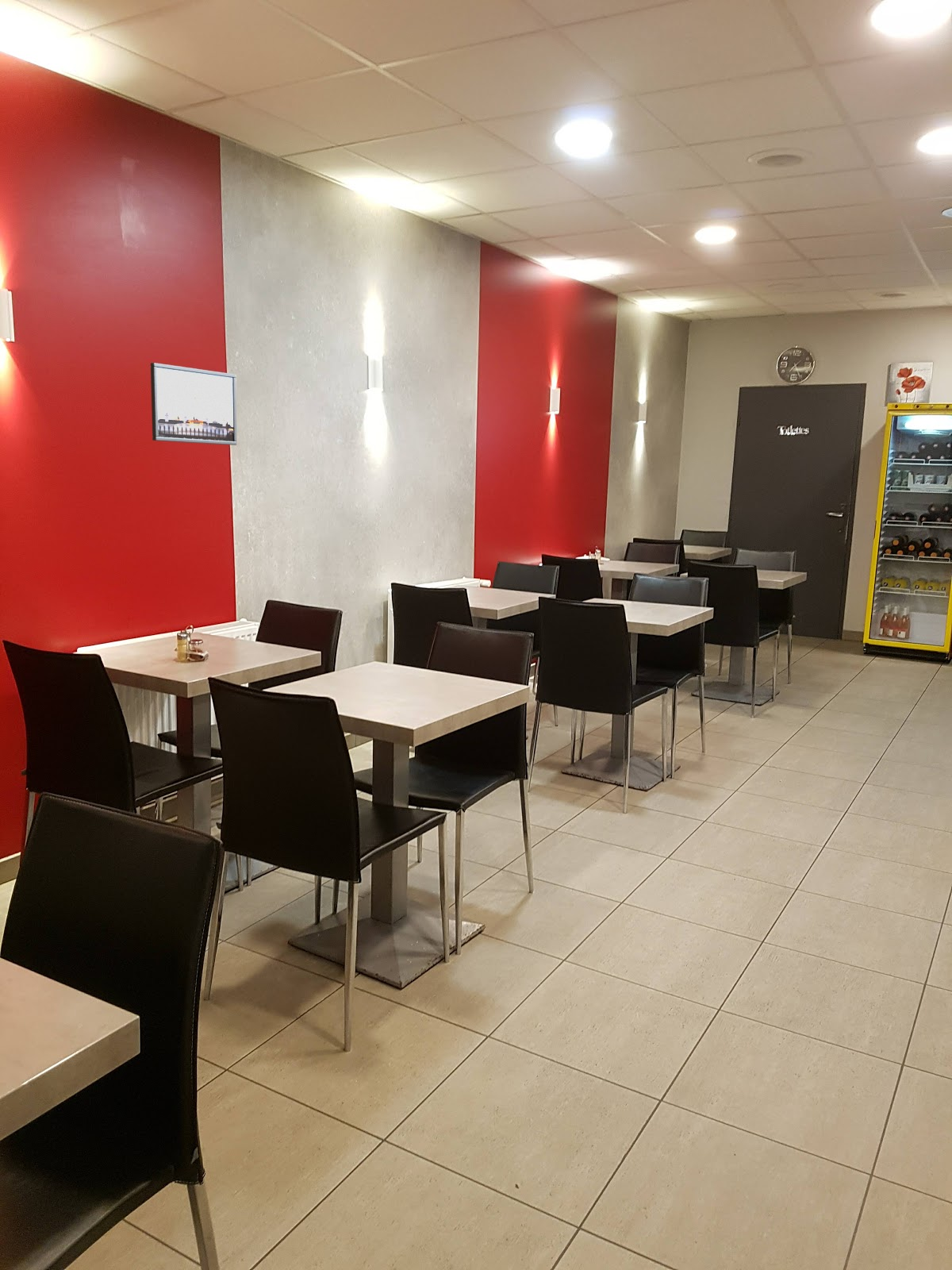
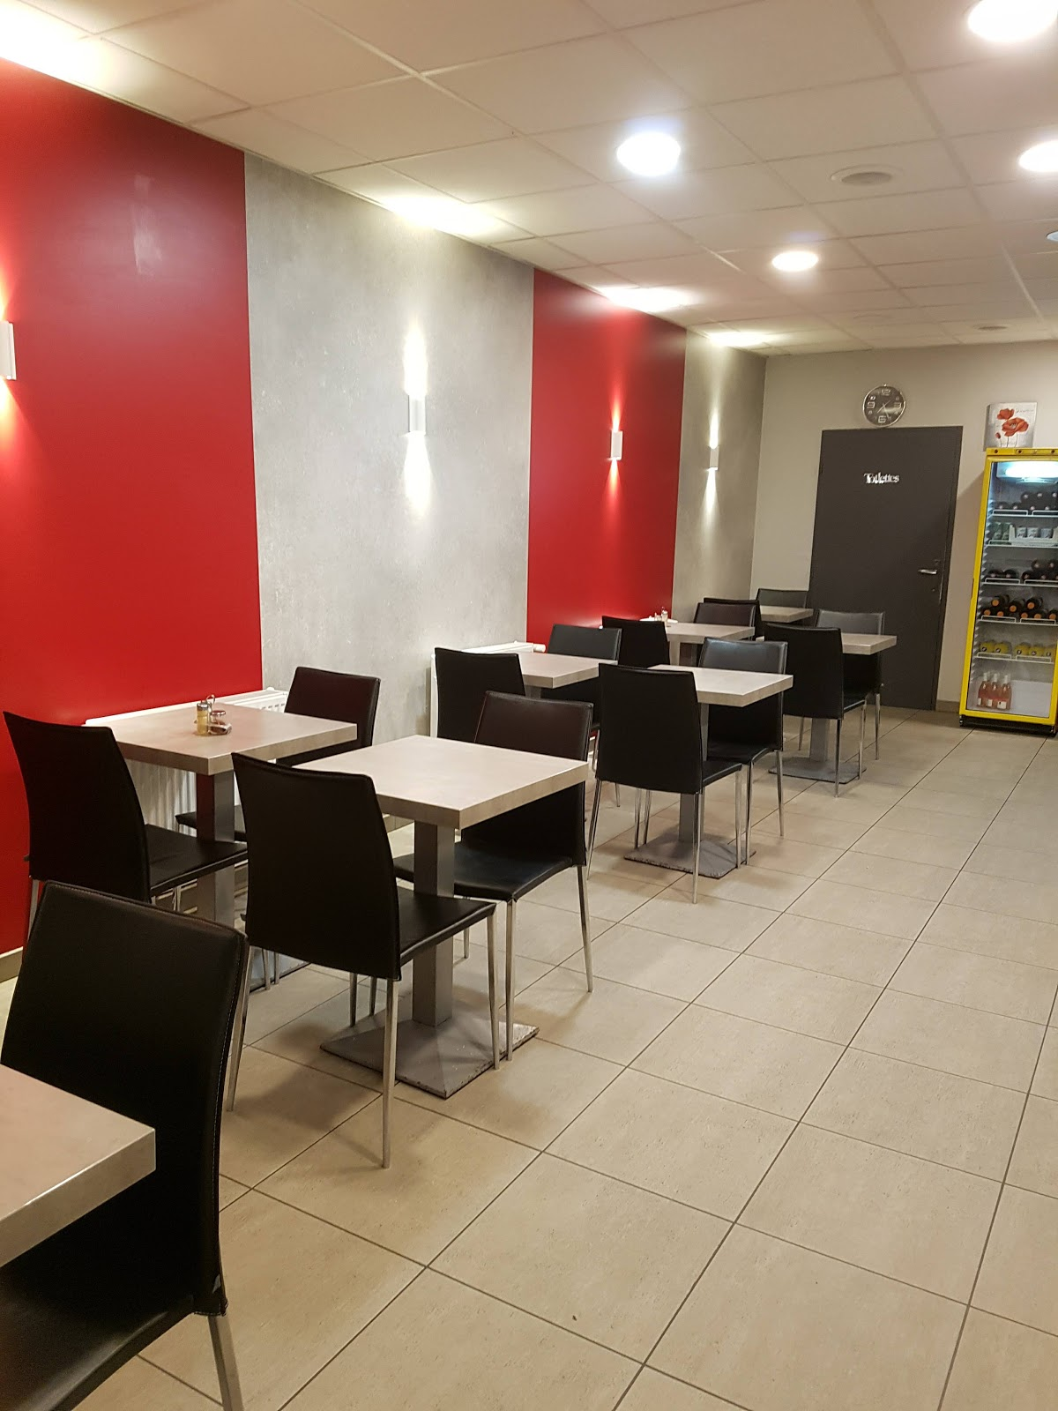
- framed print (195, 406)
